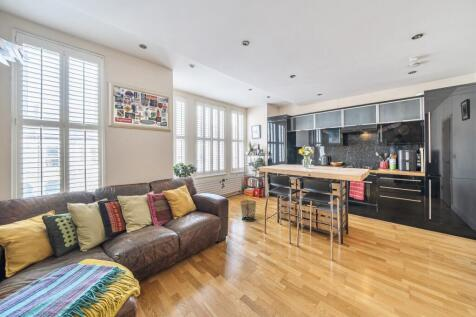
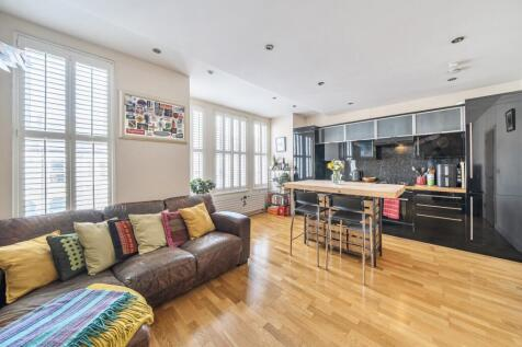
- waste bin (248, 210)
